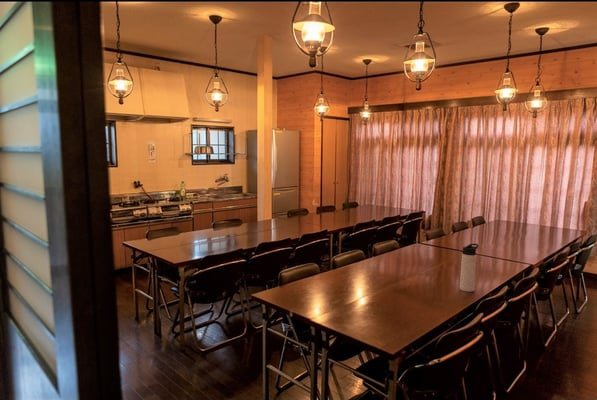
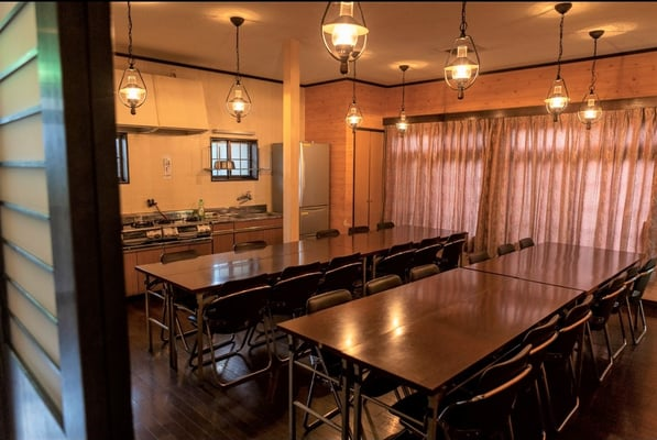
- thermos bottle (469, 267)
